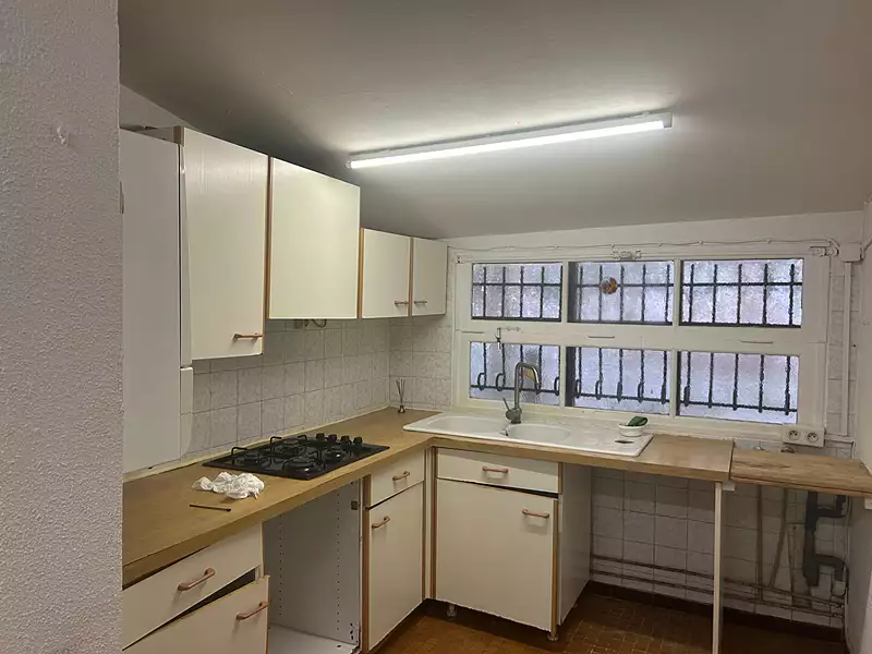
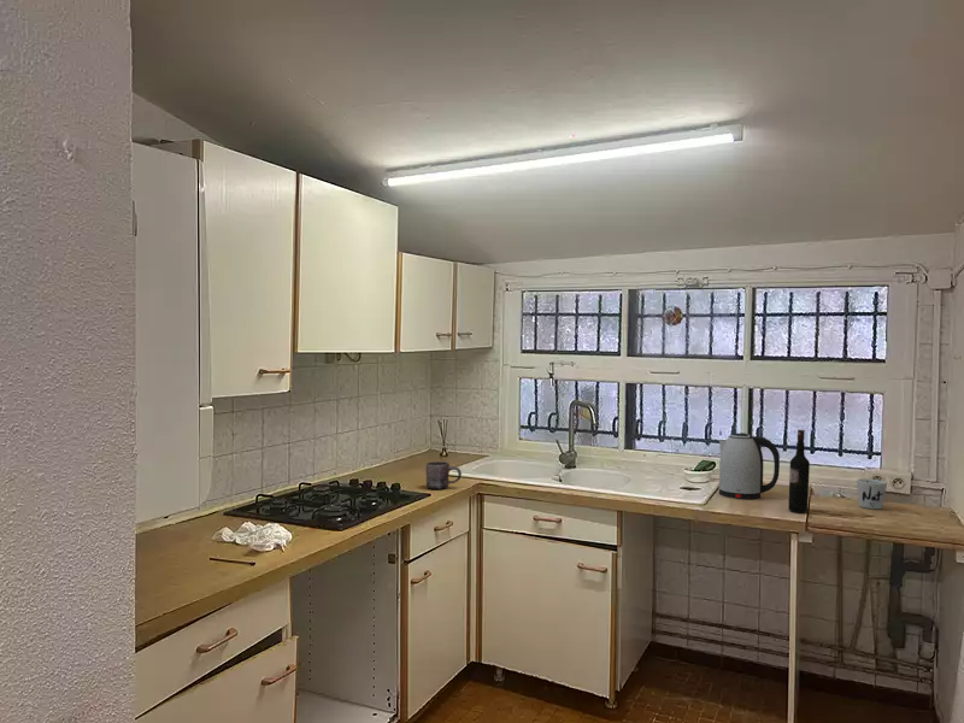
+ kettle (748, 464)
+ mug (442, 475)
+ wine bottle (799, 470)
+ mug (869, 493)
